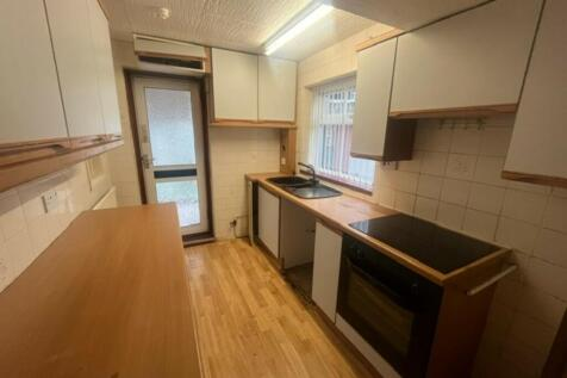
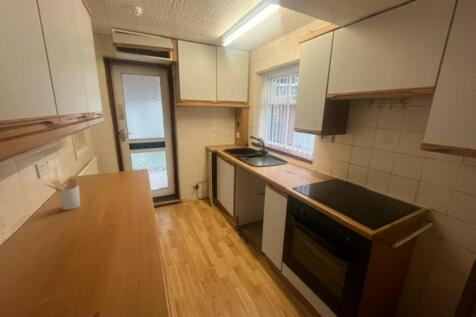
+ utensil holder (63, 193)
